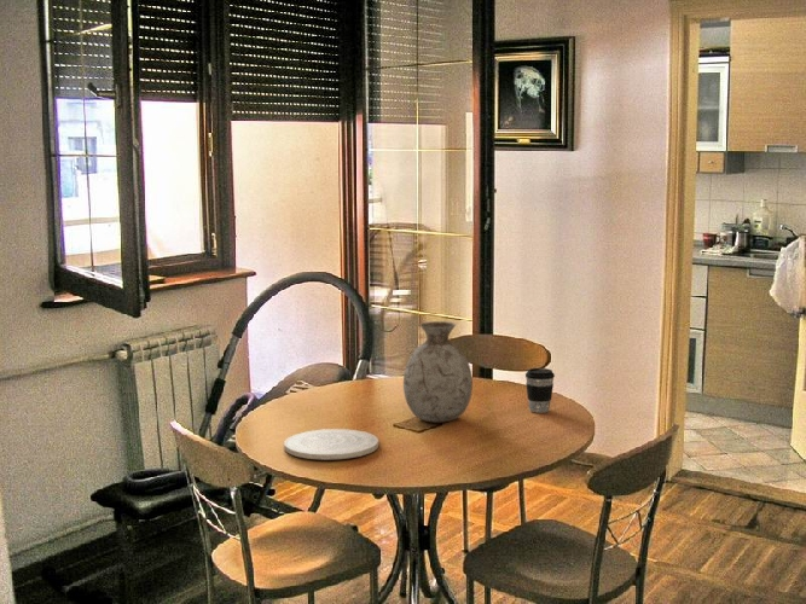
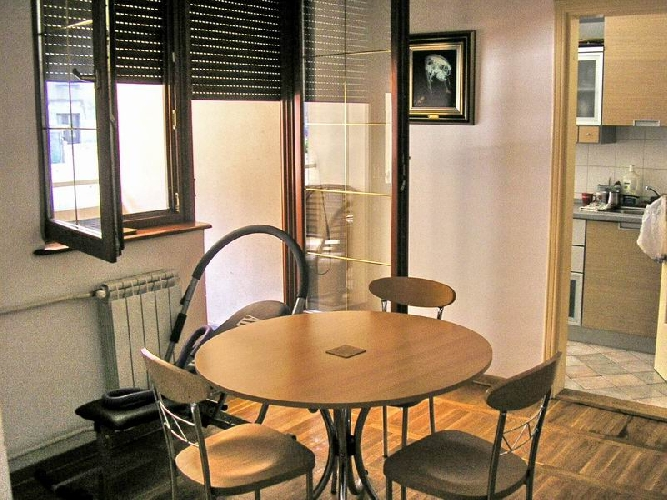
- vase (437, 372)
- plate (331, 443)
- coffee cup (539, 390)
